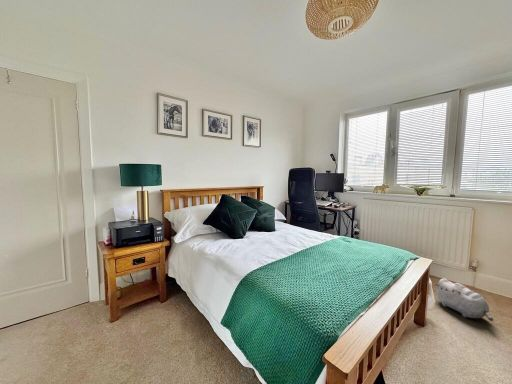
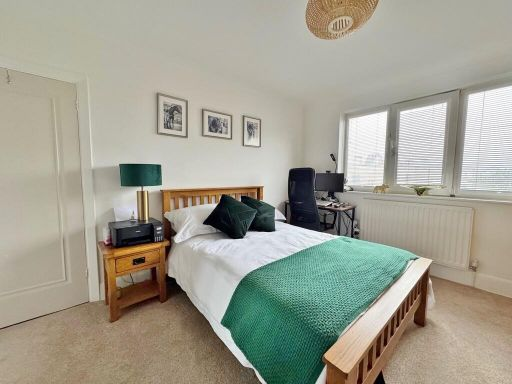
- plush toy (465, 299)
